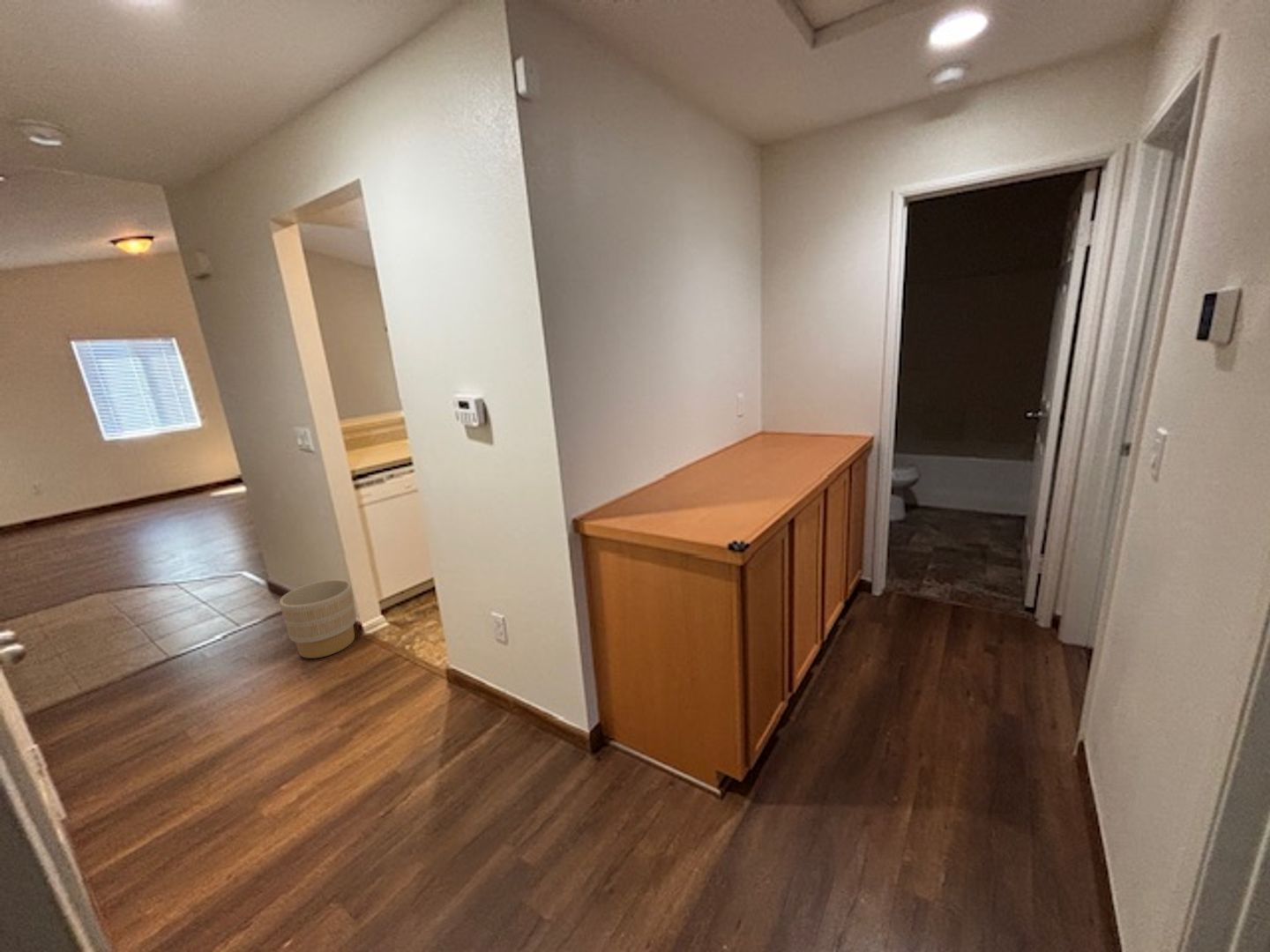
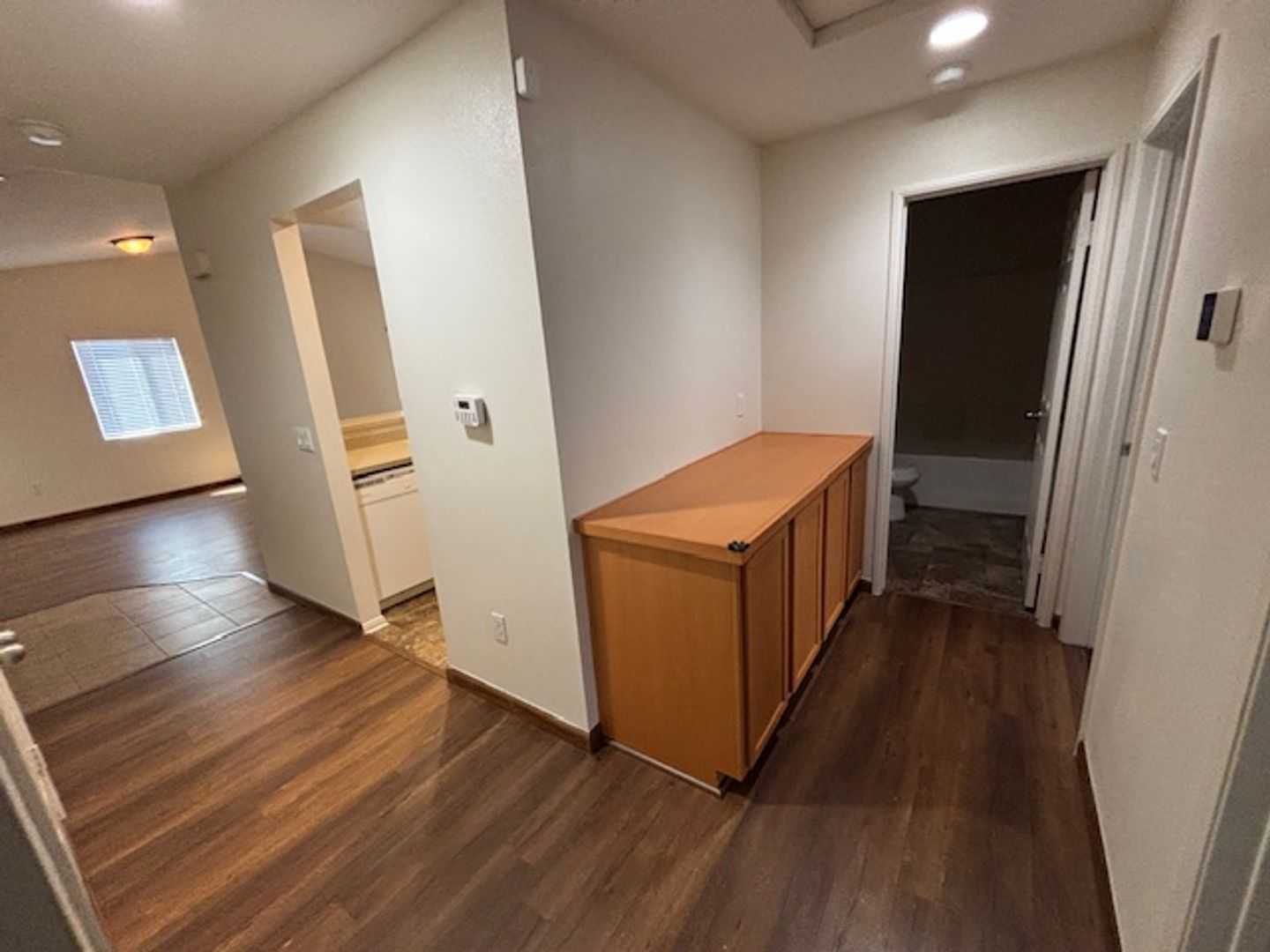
- planter (322, 619)
